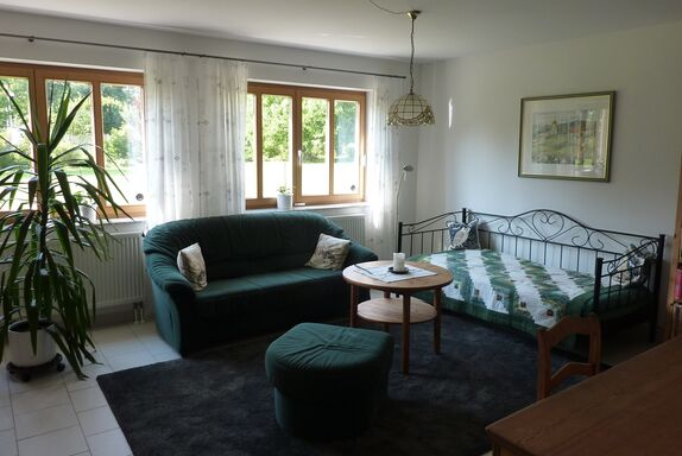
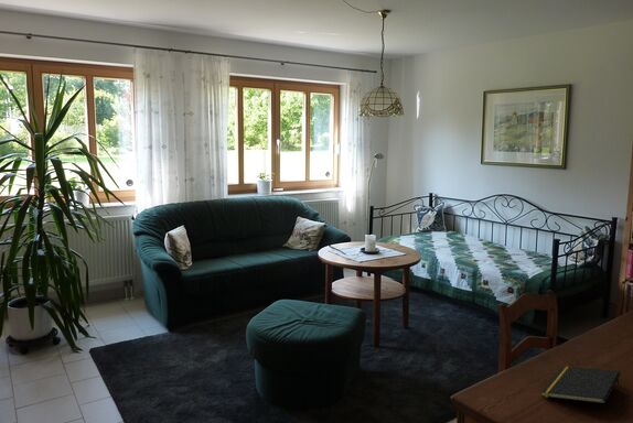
+ notepad (581, 383)
